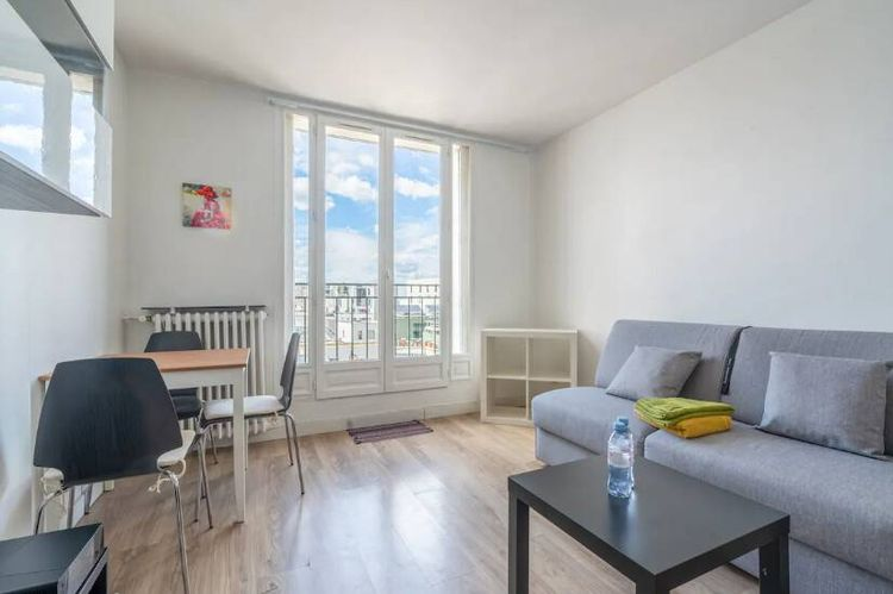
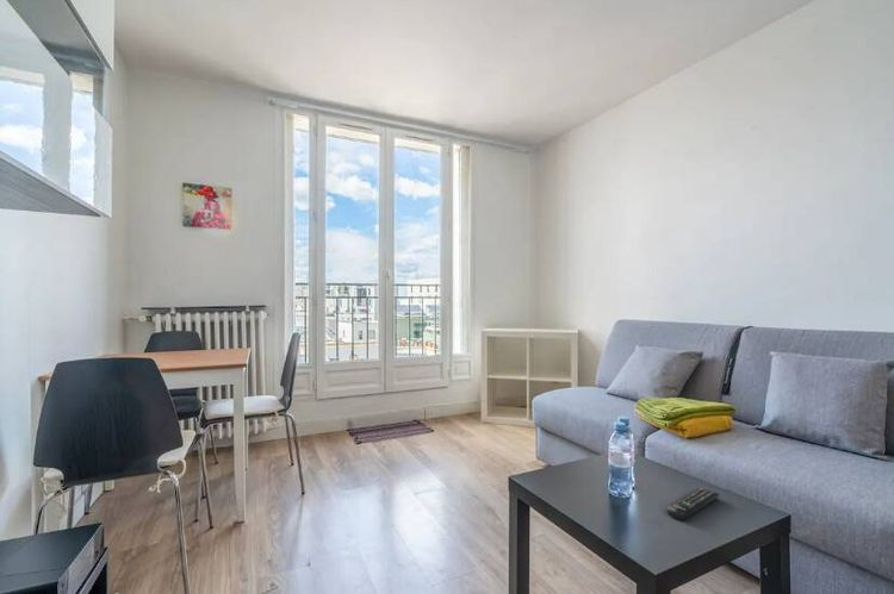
+ remote control (694, 502)
